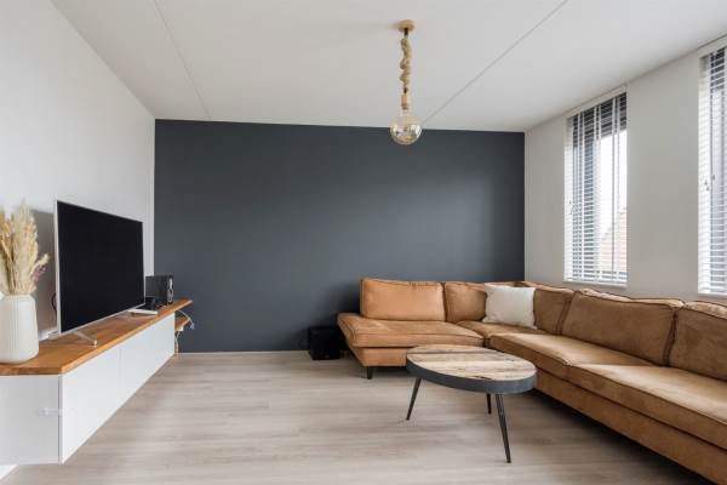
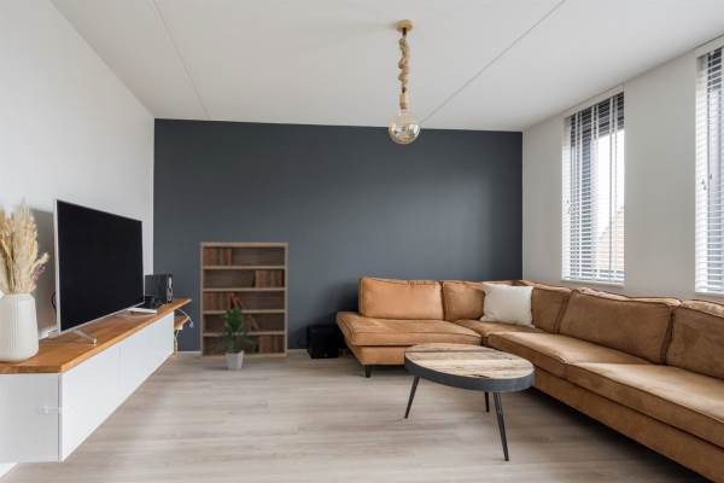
+ bookshelf (245, 298)
+ indoor plant (233, 336)
